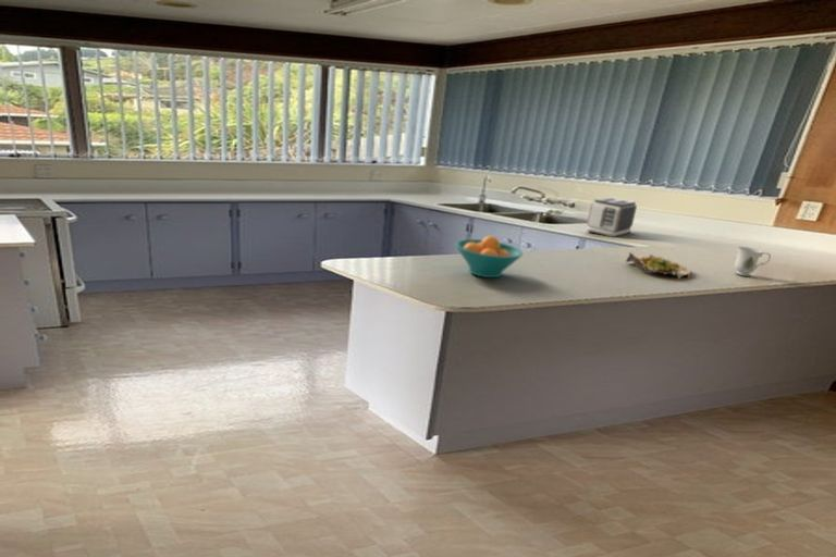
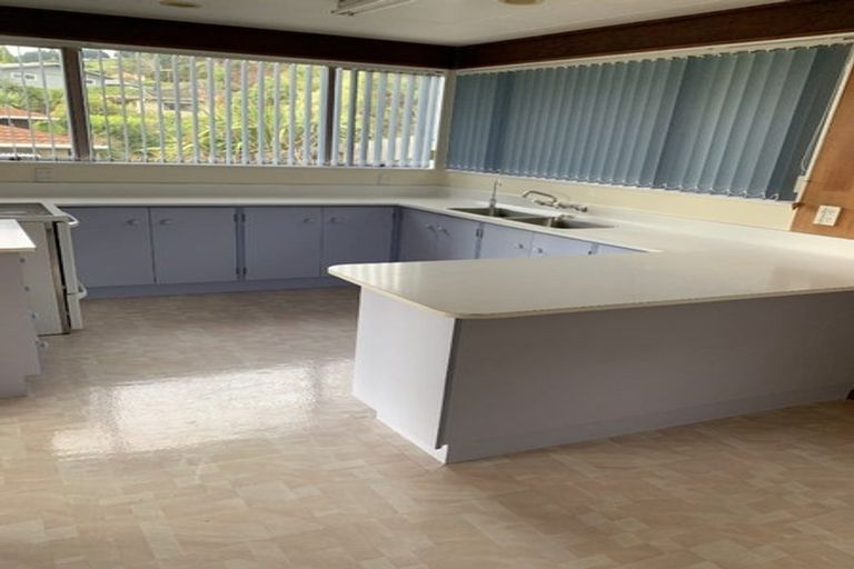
- mug (751, 262)
- fruit bowl (488, 255)
- salad plate (660, 263)
- toaster (611, 216)
